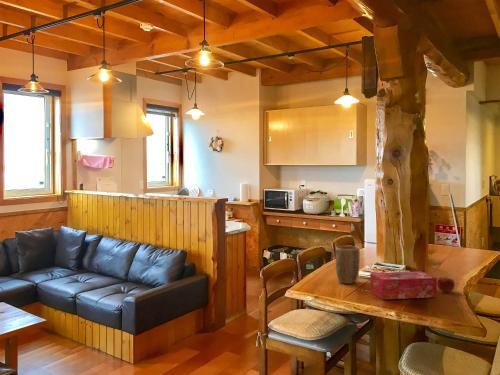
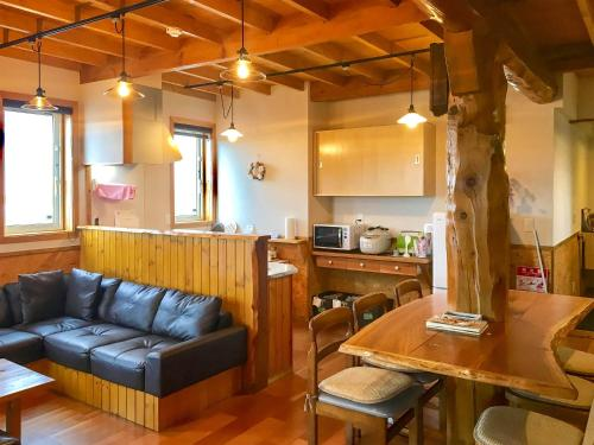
- plant pot (347, 264)
- tissue box (402, 284)
- fruit (445, 283)
